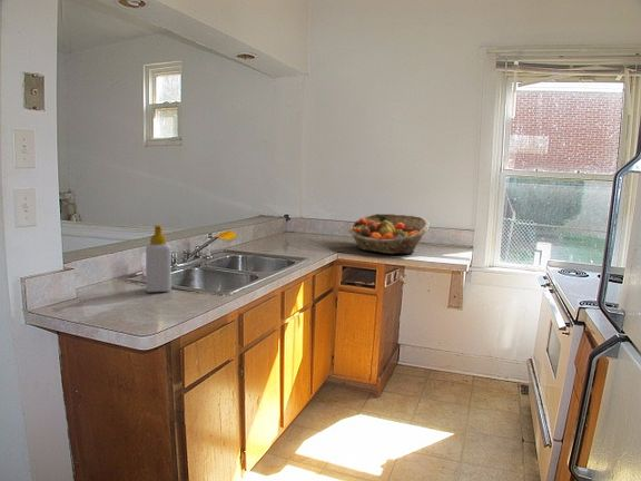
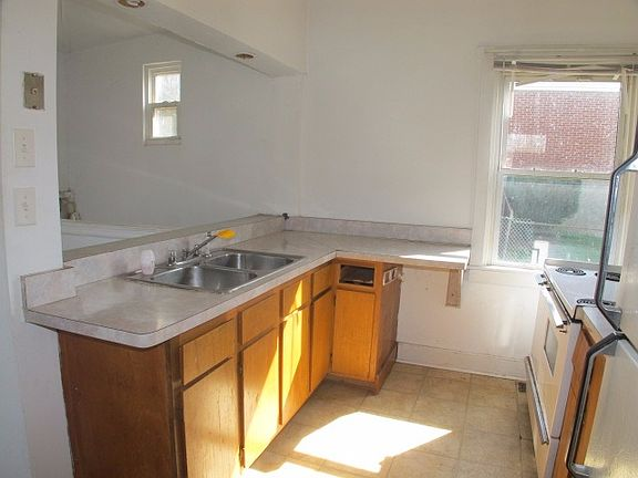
- fruit basket (387, 233)
- soap bottle (158, 257)
